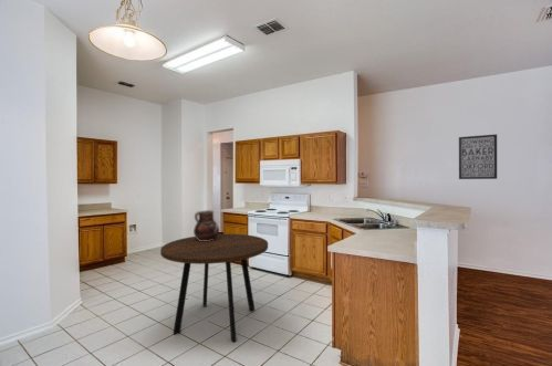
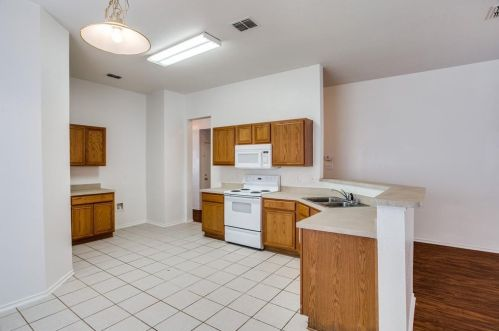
- ceramic pot (206, 224)
- dining table (207, 282)
- wall art (477, 157)
